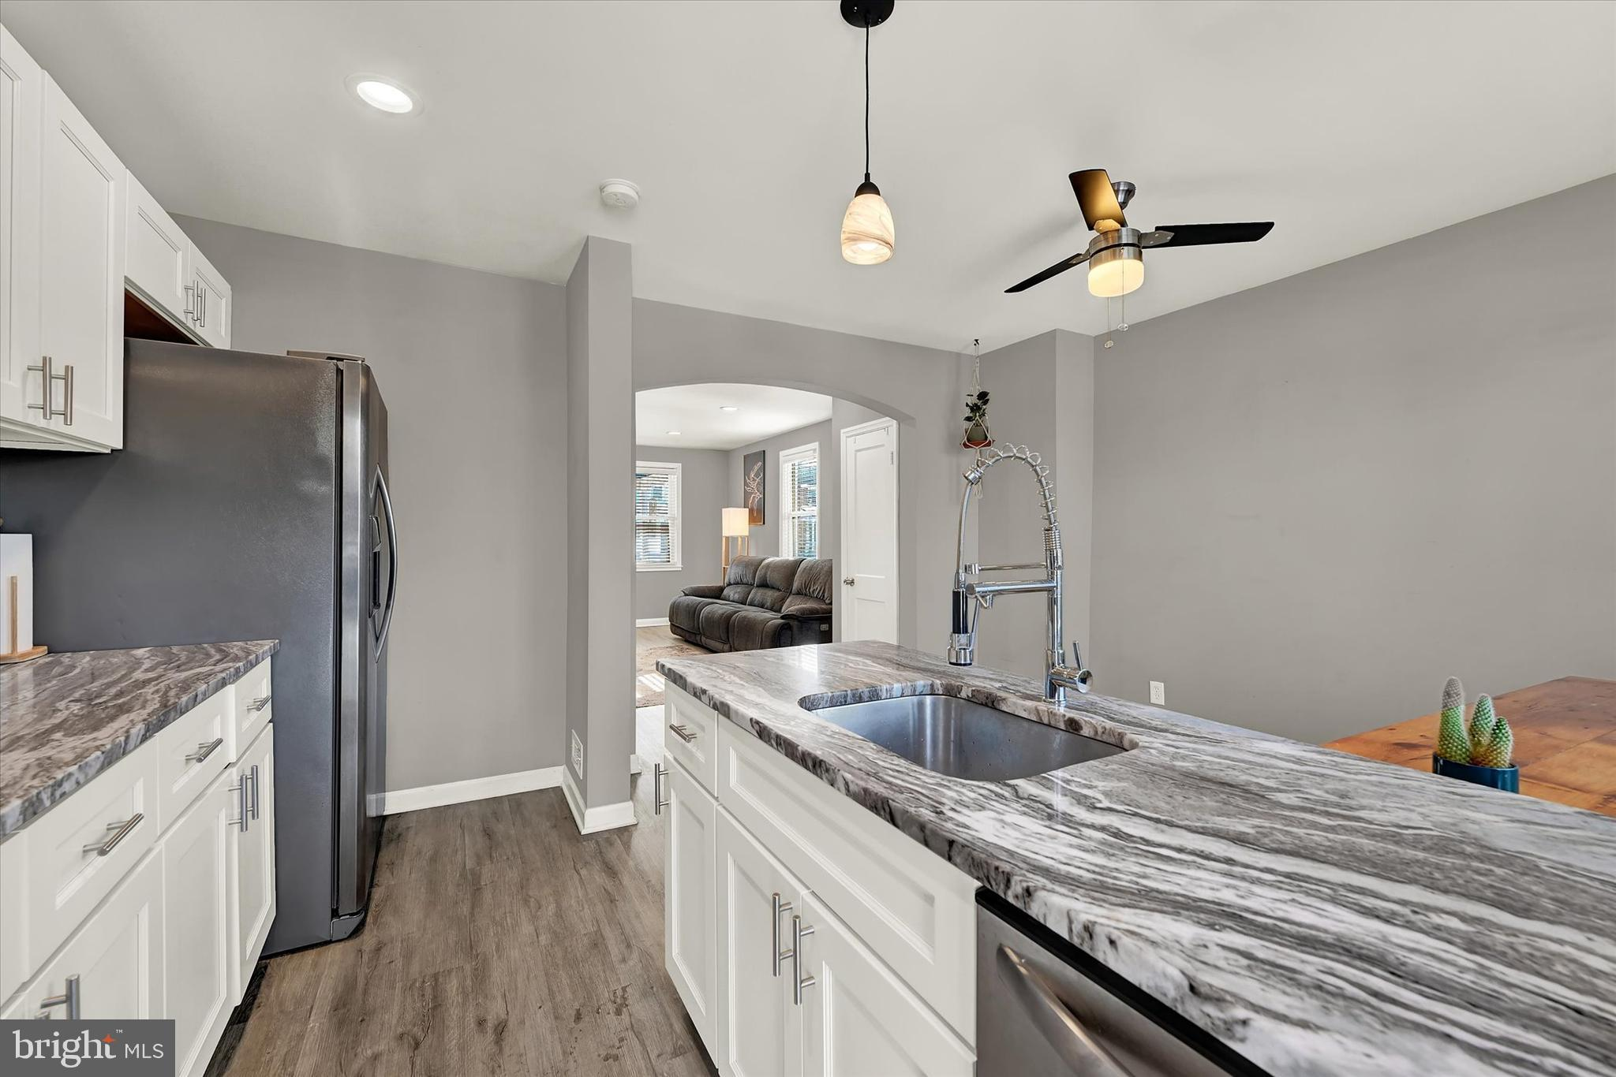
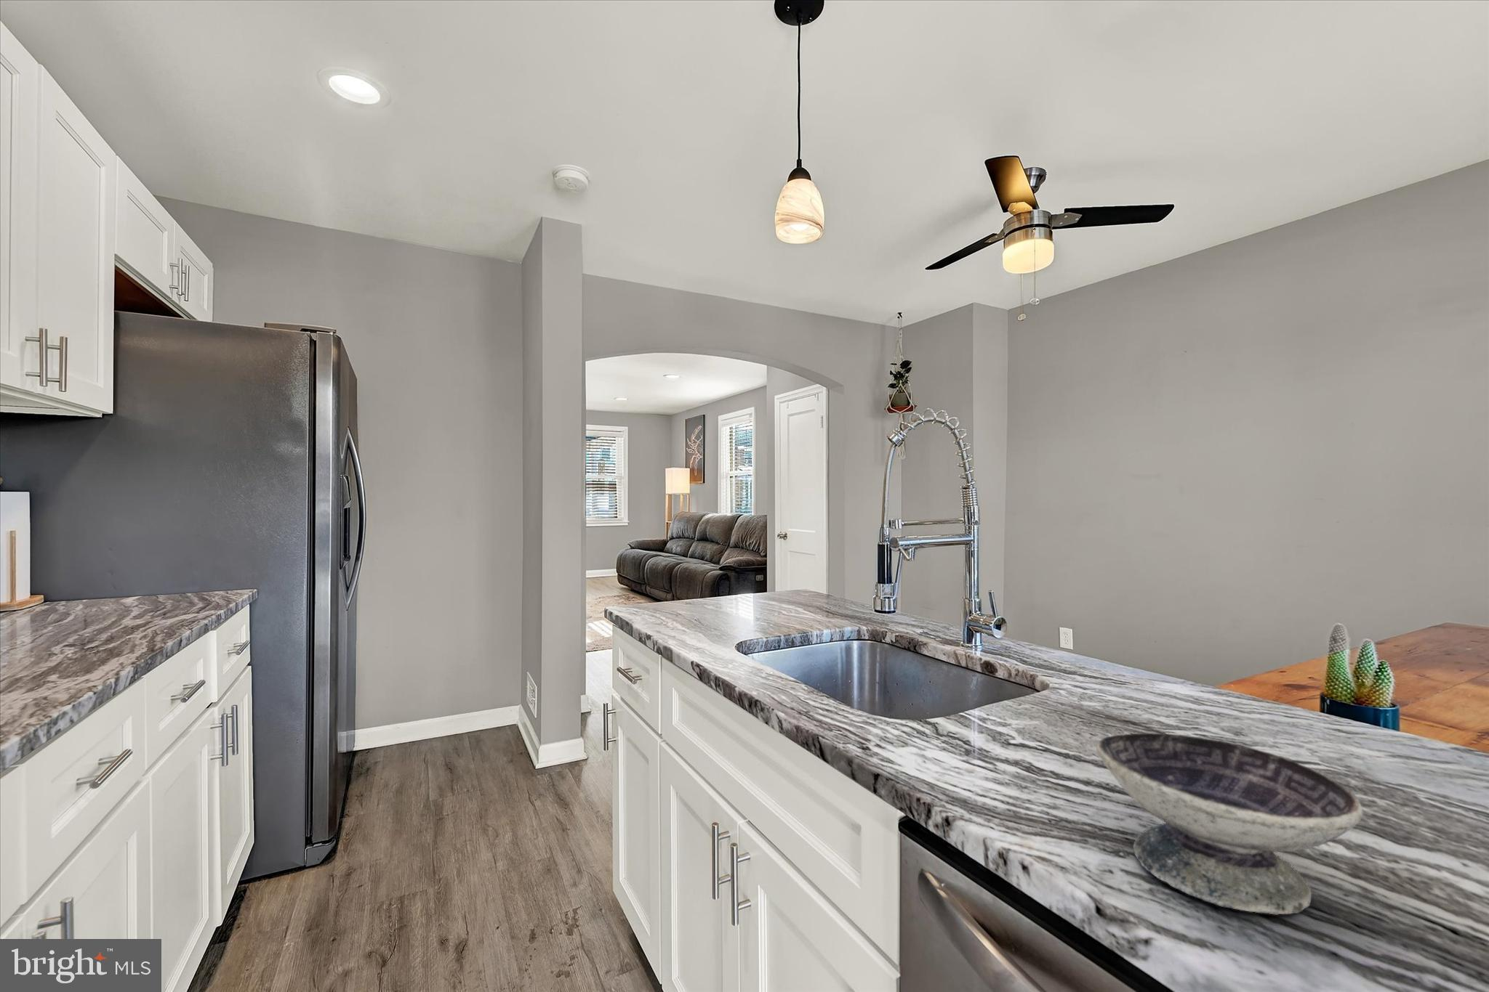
+ bowl (1216, 813)
